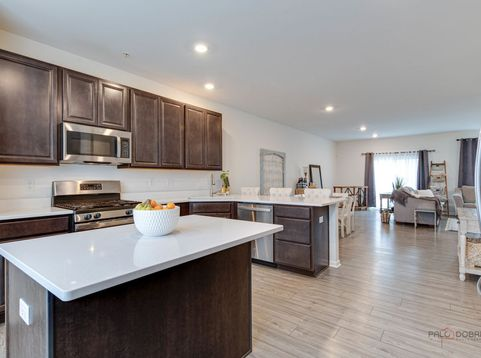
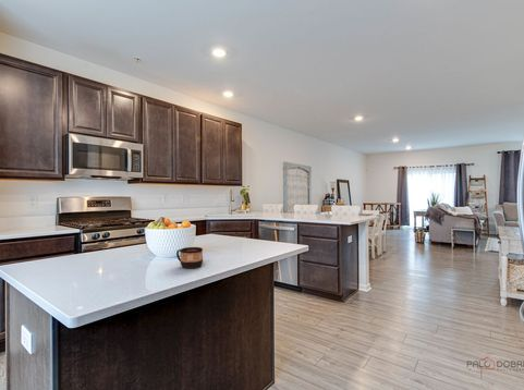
+ cup (191, 257)
